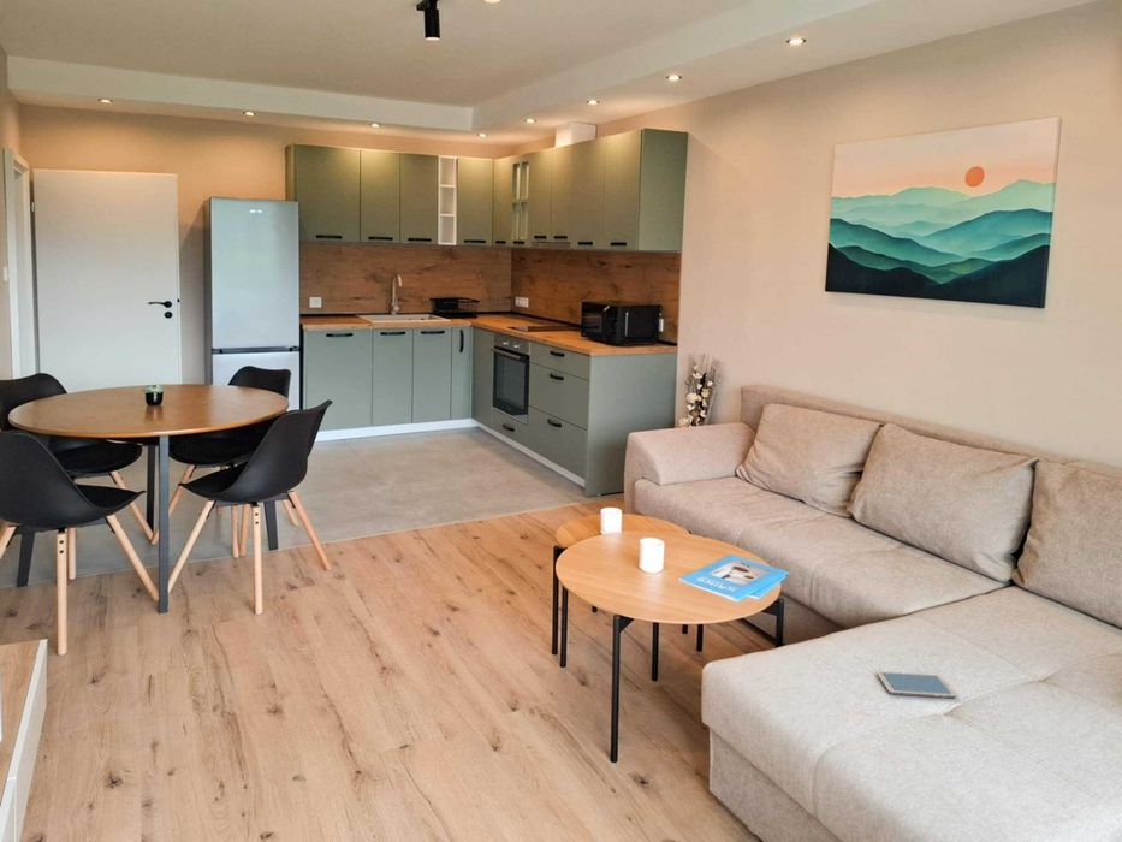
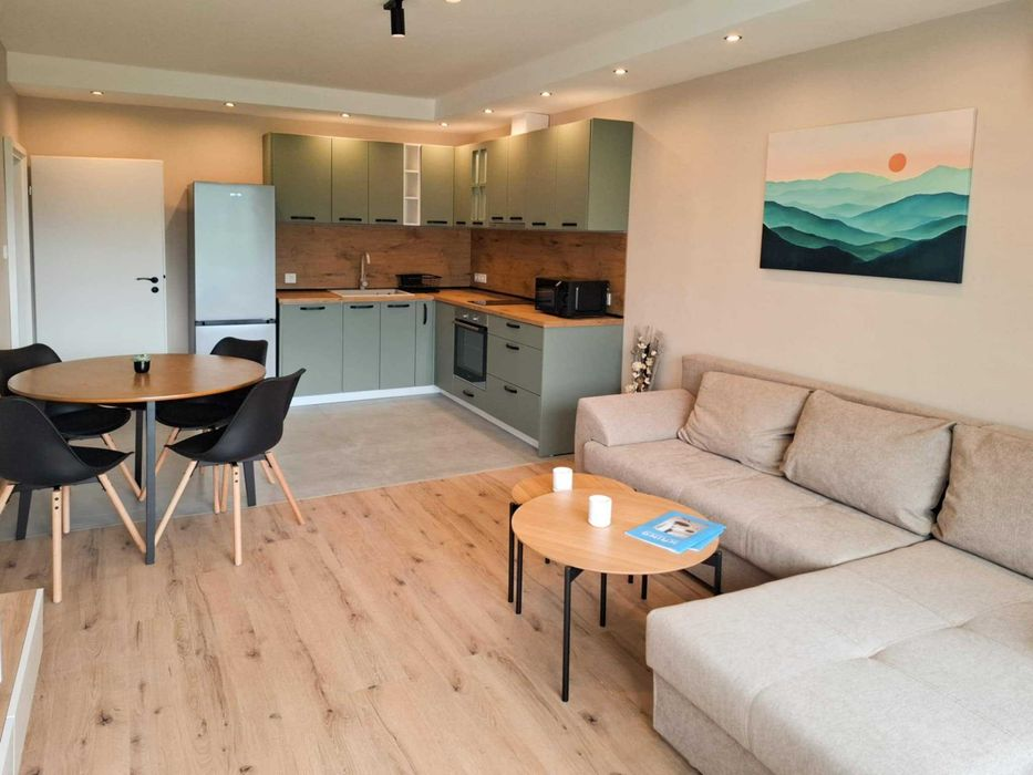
- tablet (915, 684)
